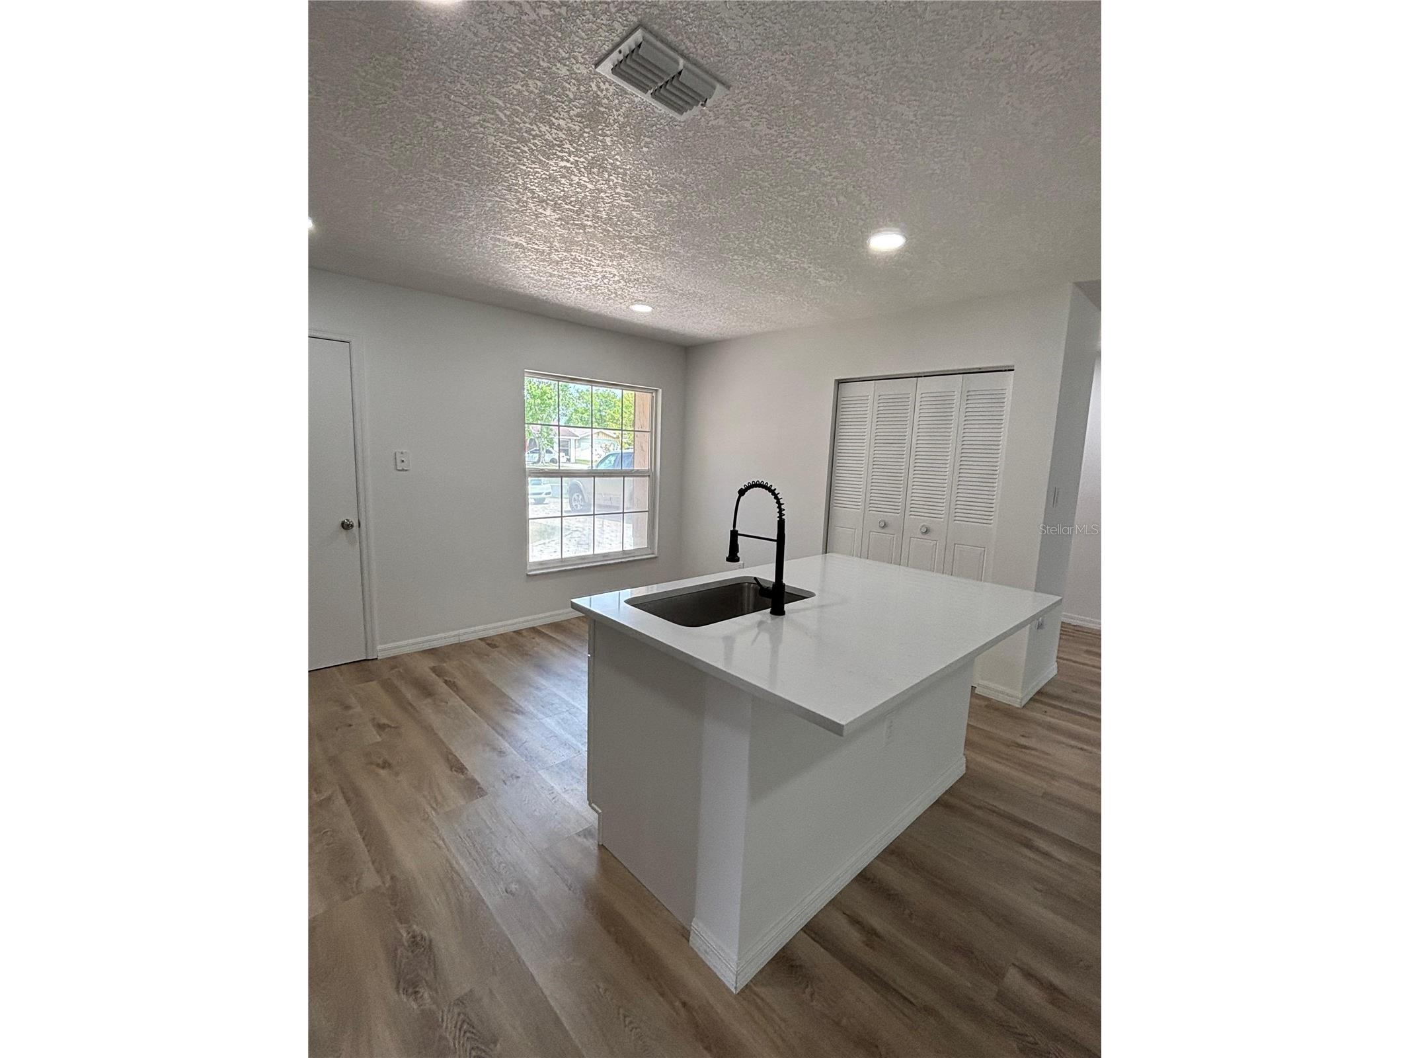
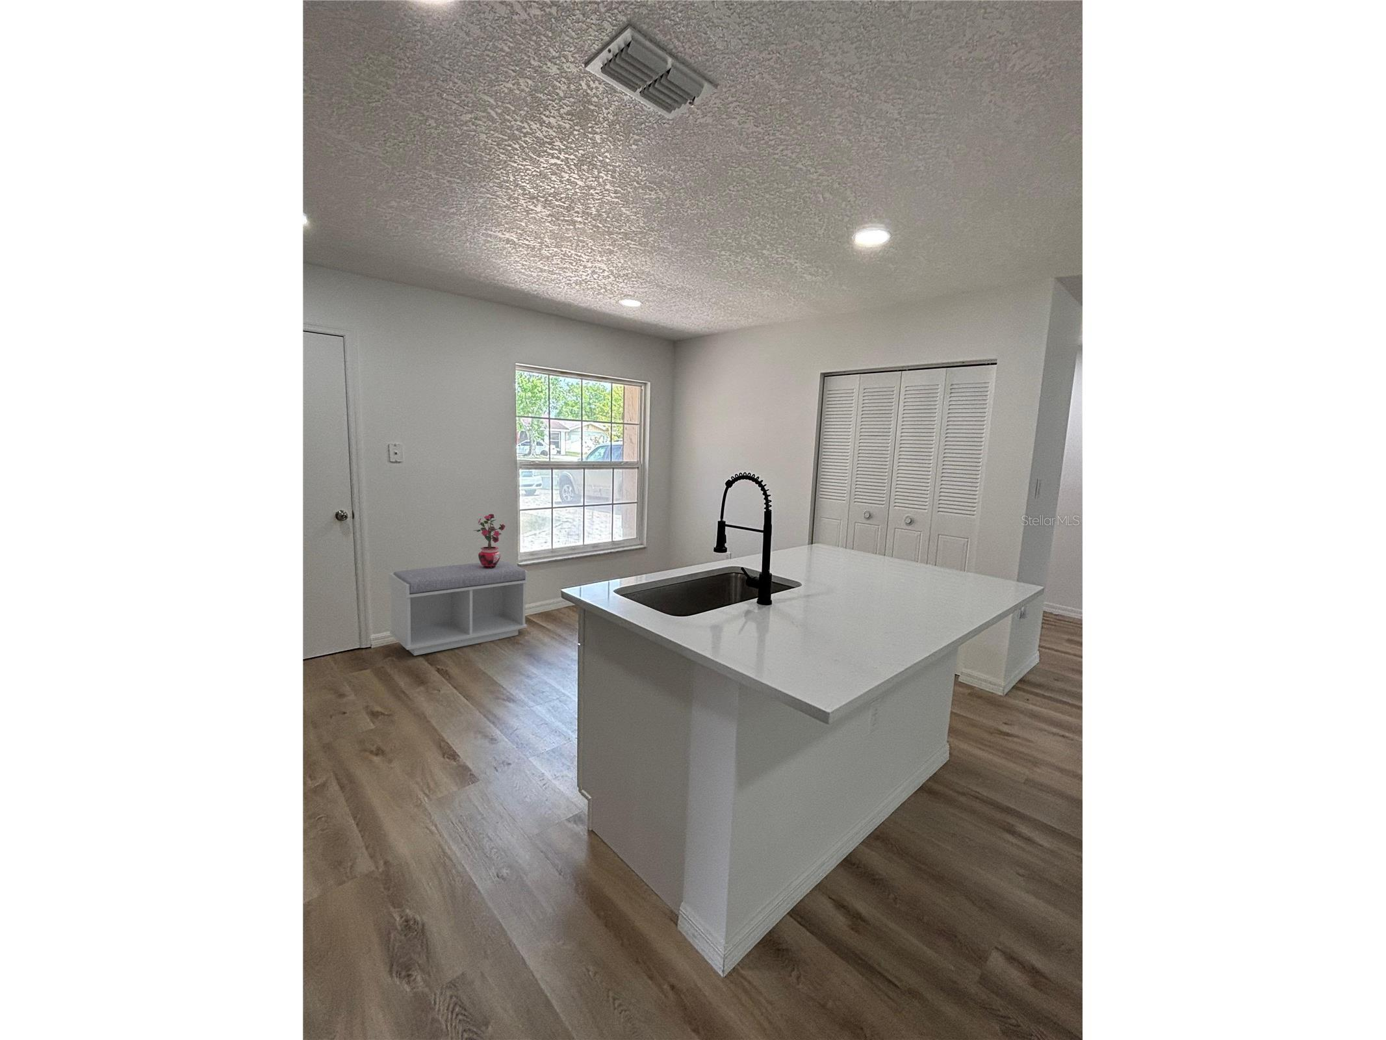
+ bench (461, 603)
+ potted plant (488, 540)
